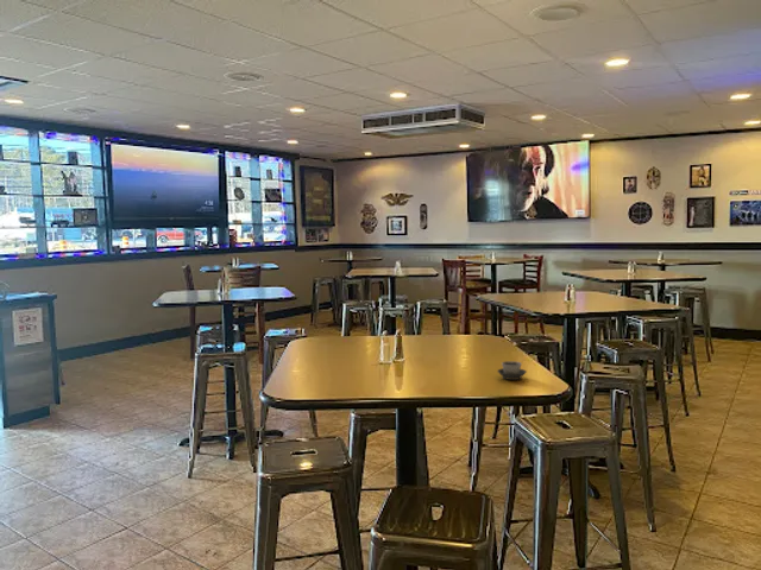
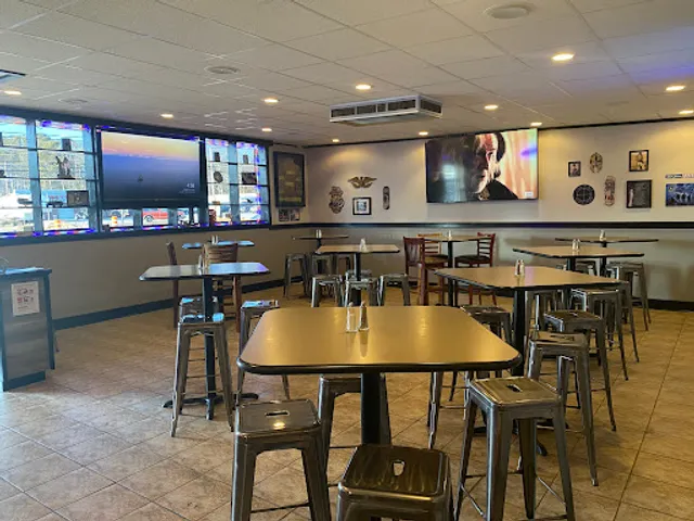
- cup (511, 369)
